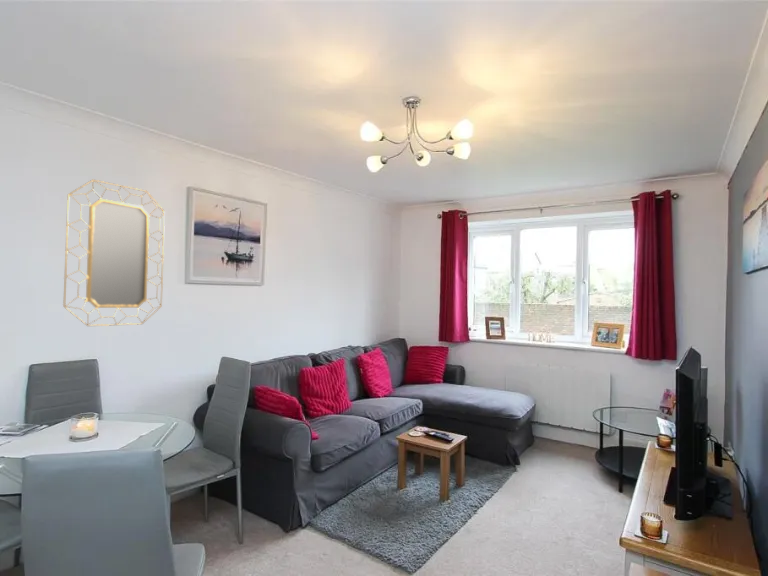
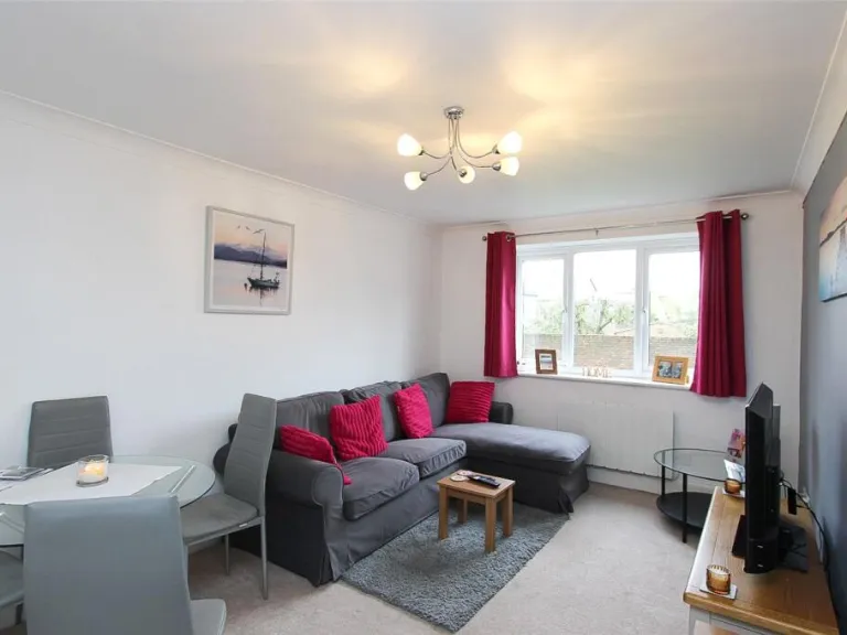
- home mirror (120, 254)
